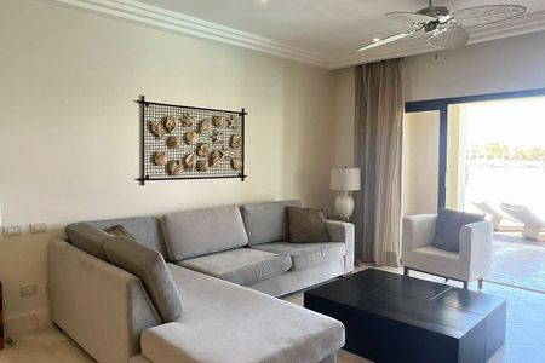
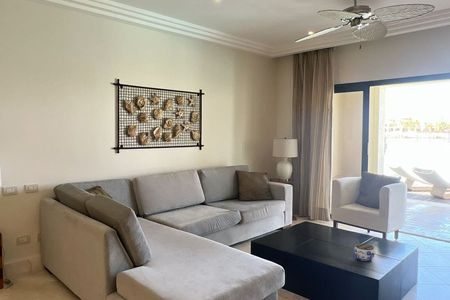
+ jar (364, 252)
